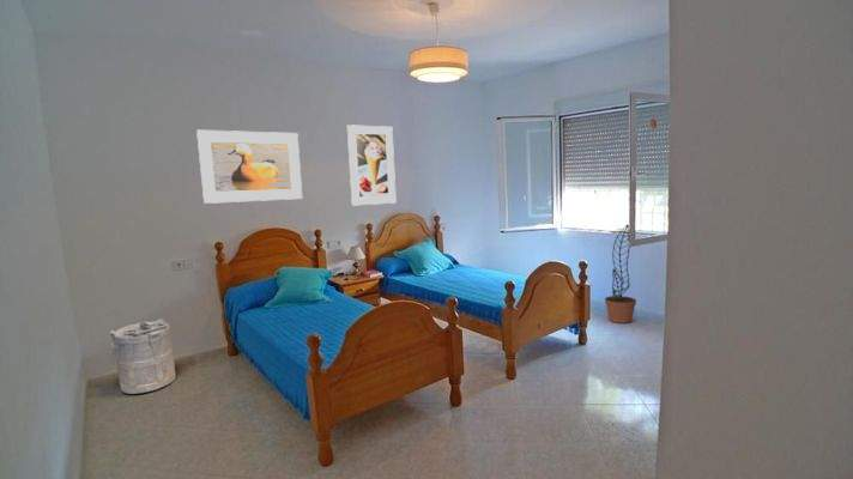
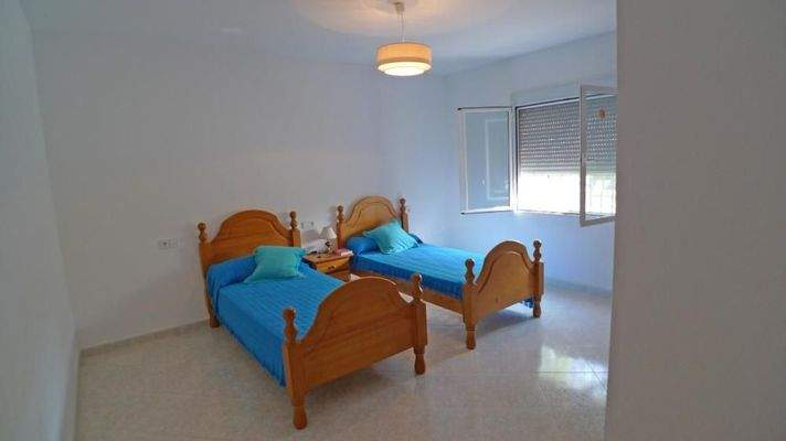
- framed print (253, 166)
- laundry hamper (141, 353)
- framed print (371, 165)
- decorative plant (621, 272)
